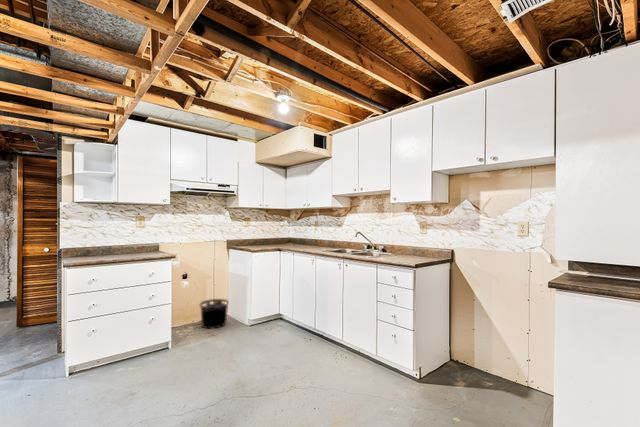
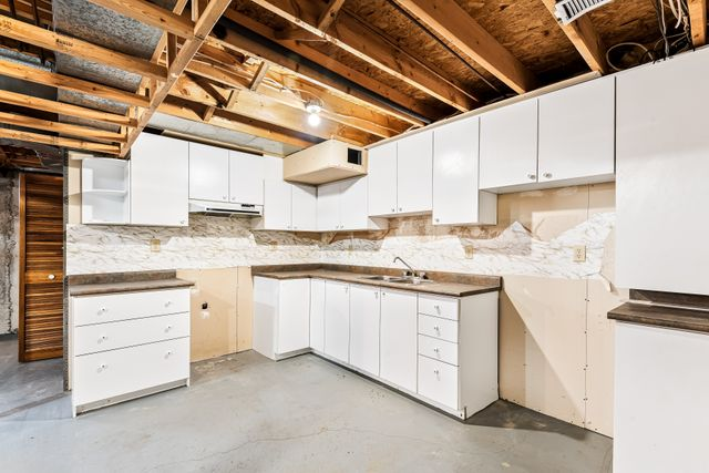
- trash bin (214, 313)
